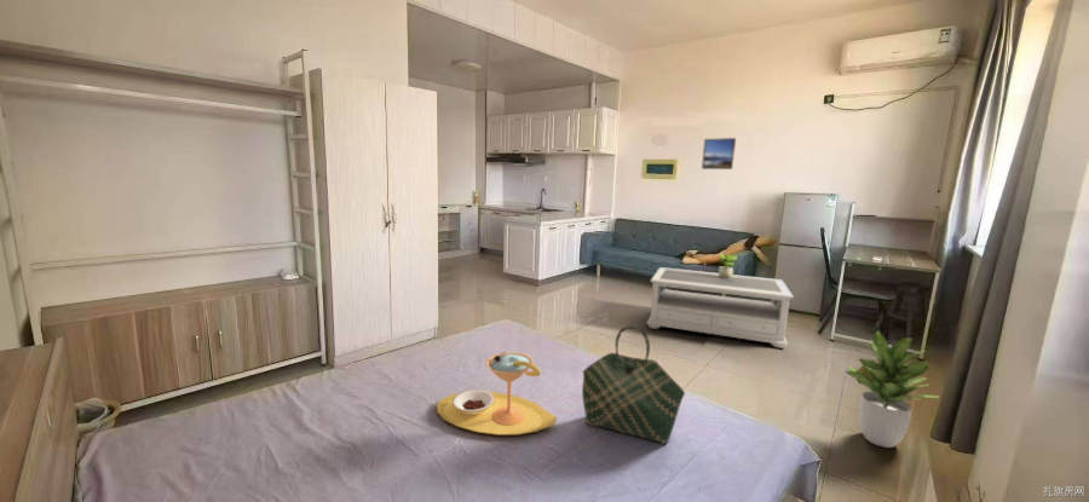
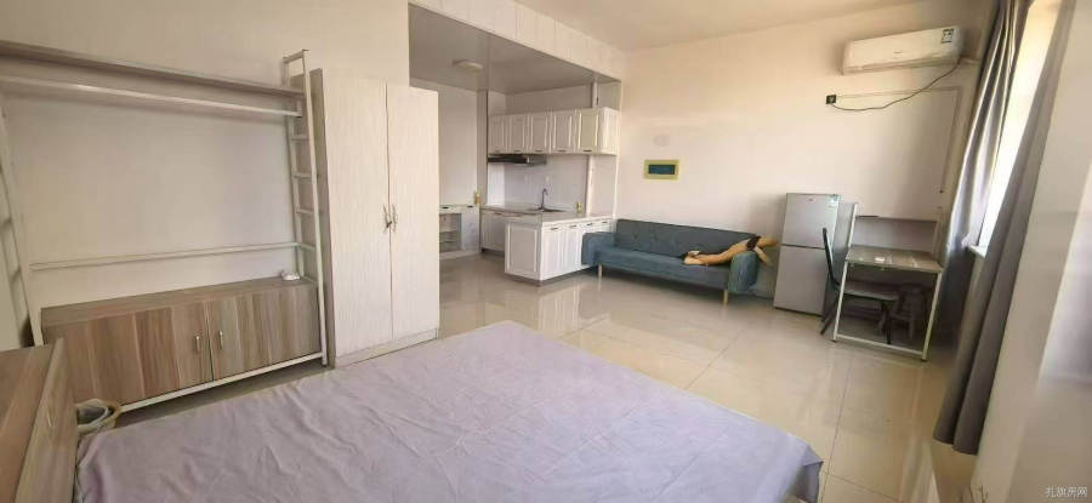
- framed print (718, 154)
- coffee table (715, 304)
- potted plant (727, 264)
- potted plant (885, 386)
- tote bag (632, 377)
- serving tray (500, 377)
